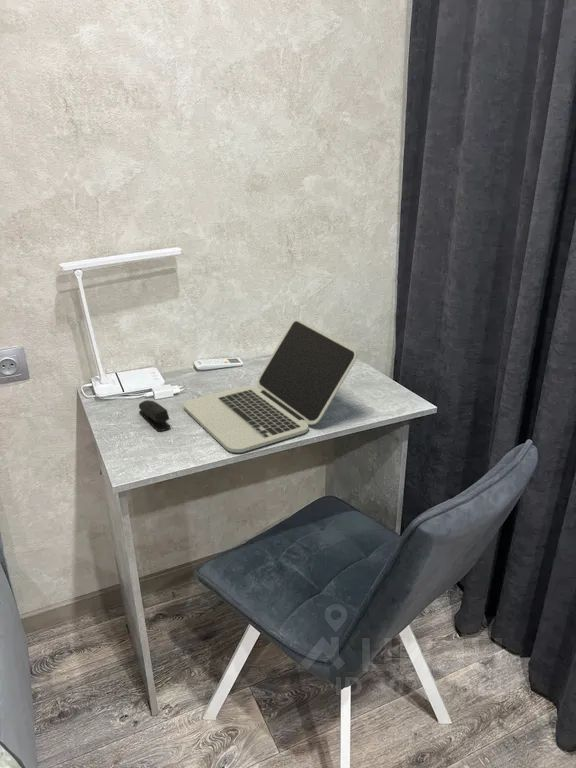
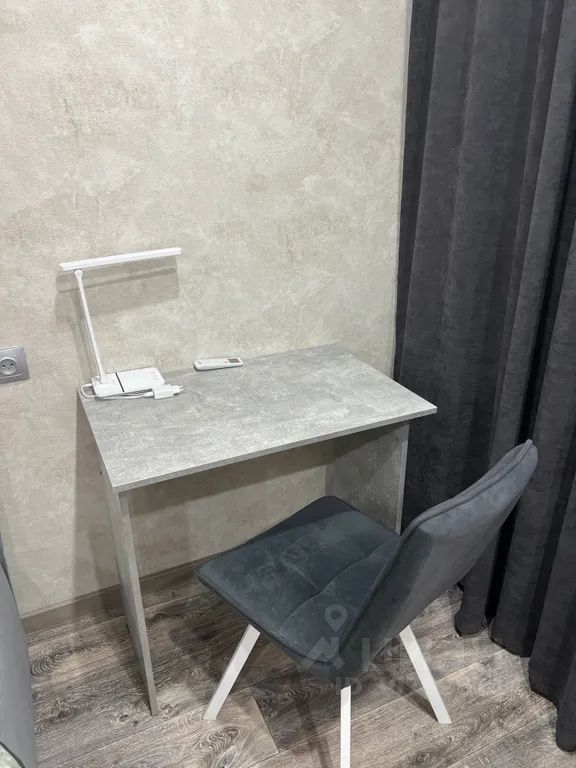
- laptop (266, 379)
- stapler (153, 411)
